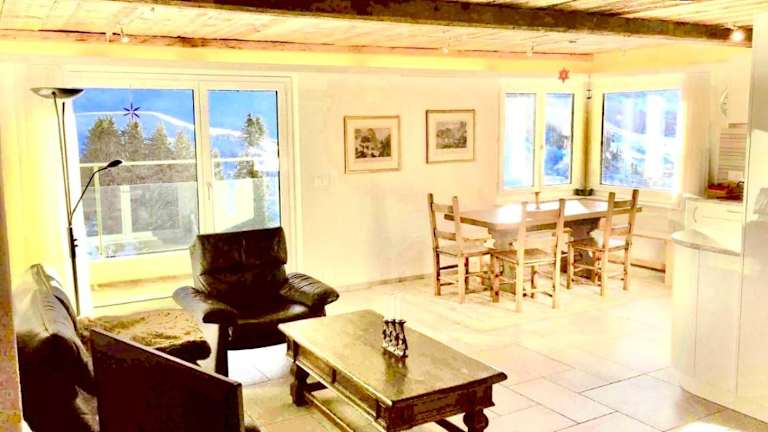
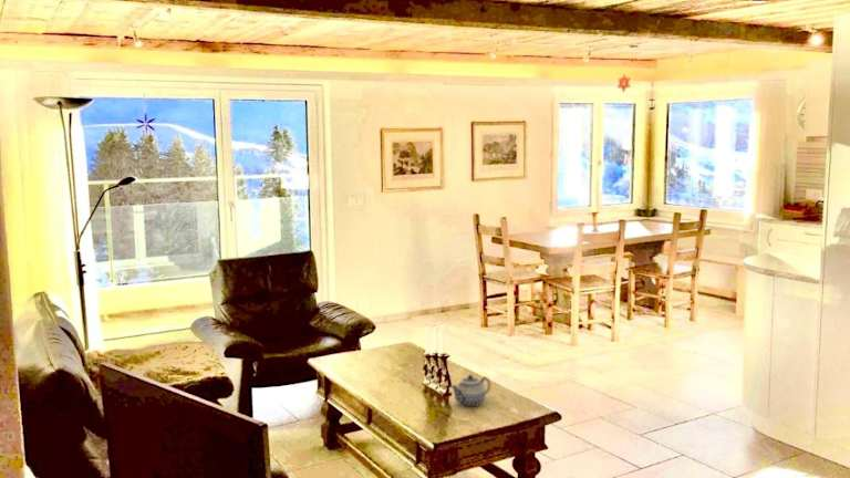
+ teapot (470, 388)
